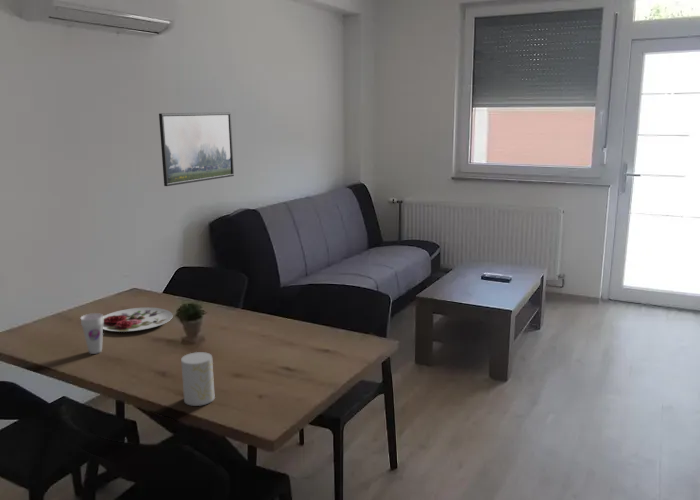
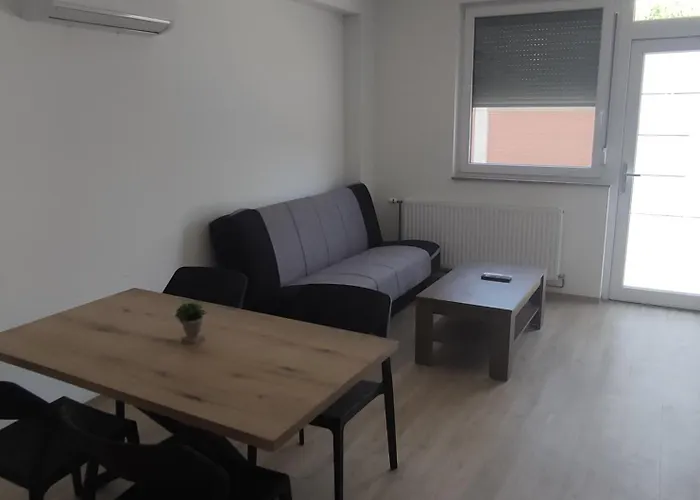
- plate (135, 318)
- cup (93, 334)
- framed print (199, 147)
- cup (198, 378)
